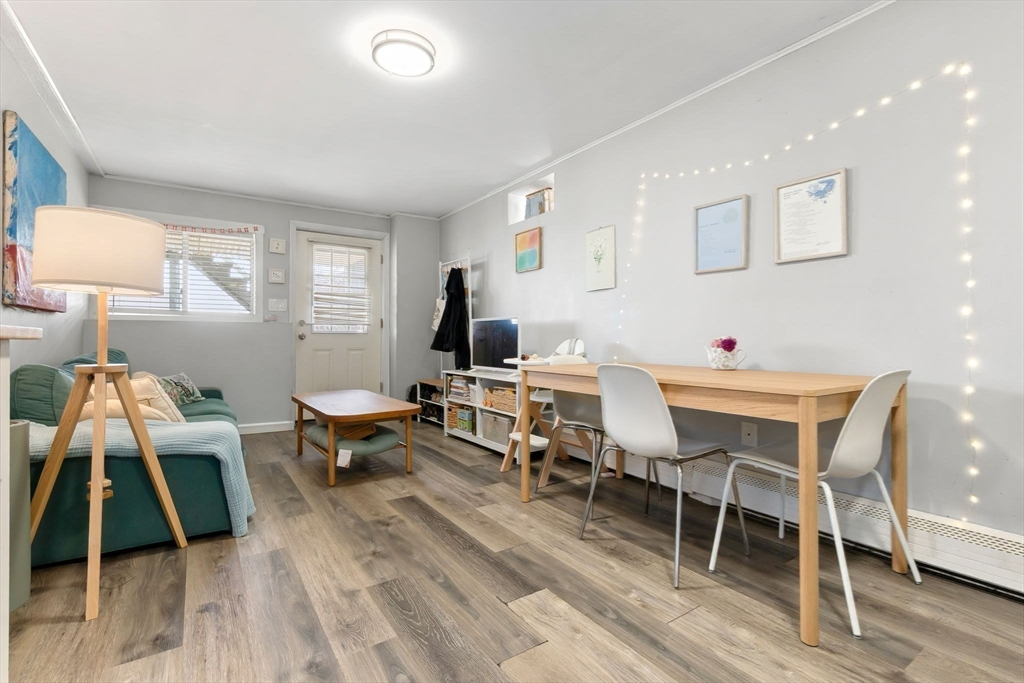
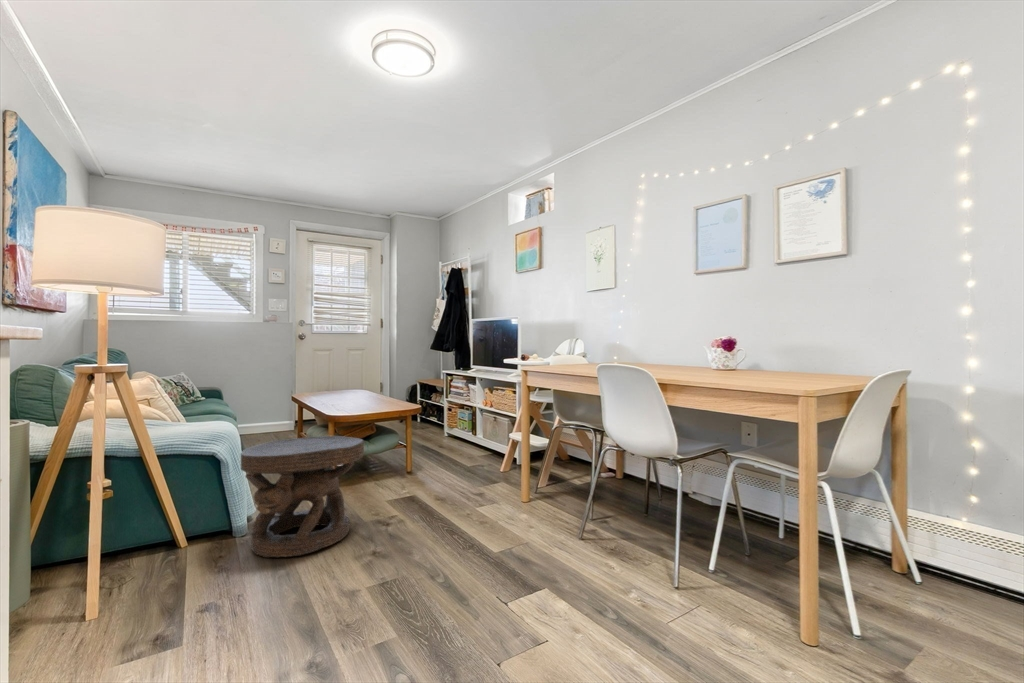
+ carved stool (302, 489)
